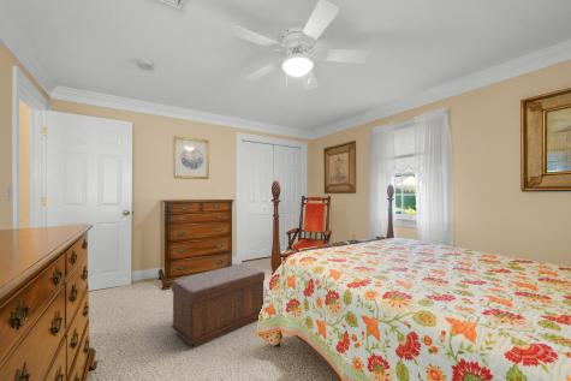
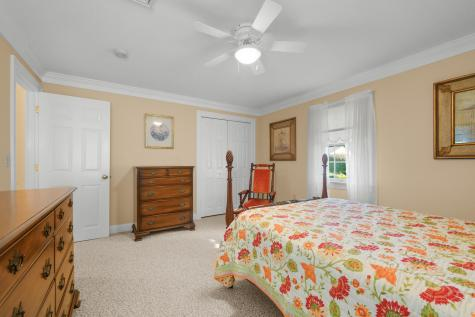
- bench (220, 299)
